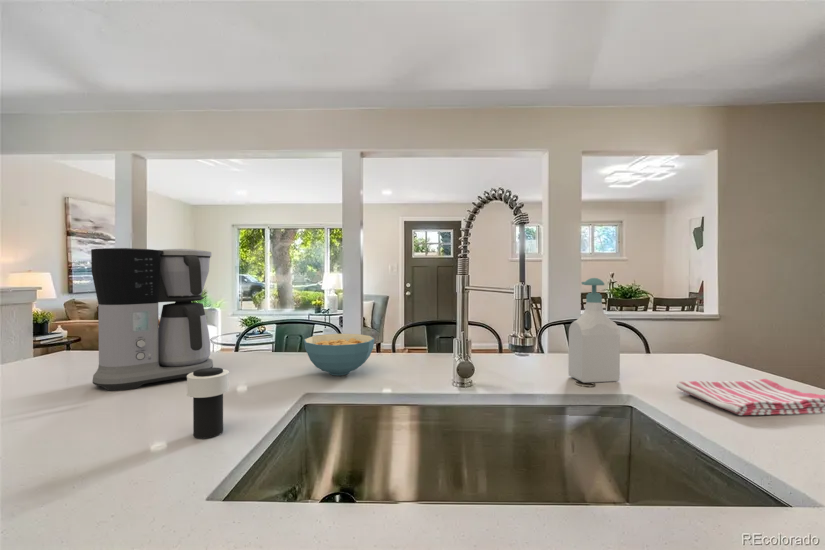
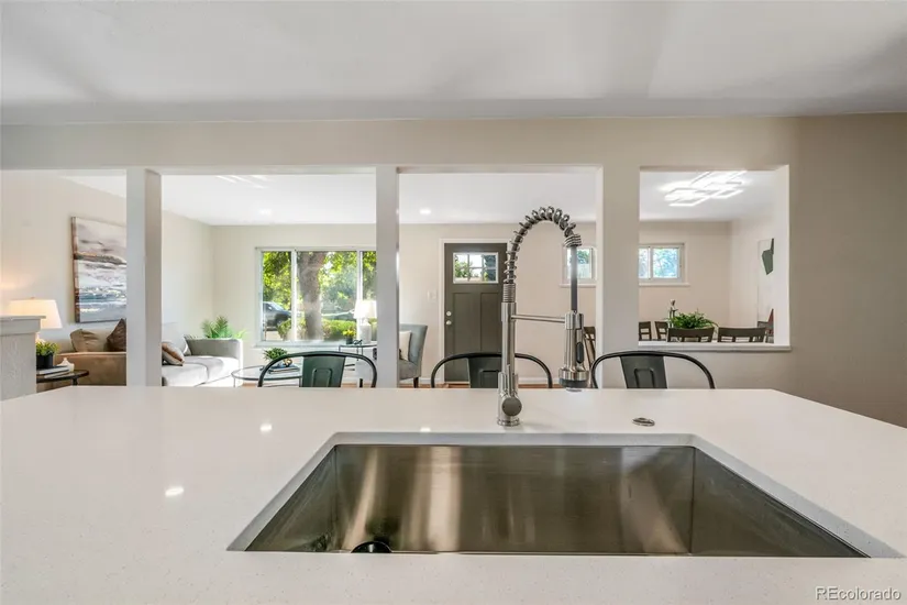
- soap bottle (591, 327)
- cereal bowl (339, 355)
- cup (208, 401)
- dish towel (750, 393)
- coffee maker (157, 313)
